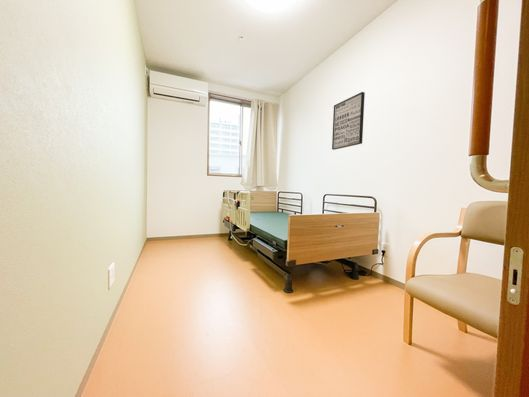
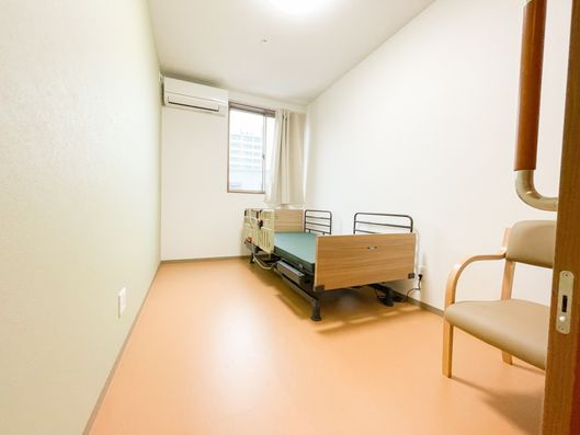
- wall art (347, 123)
